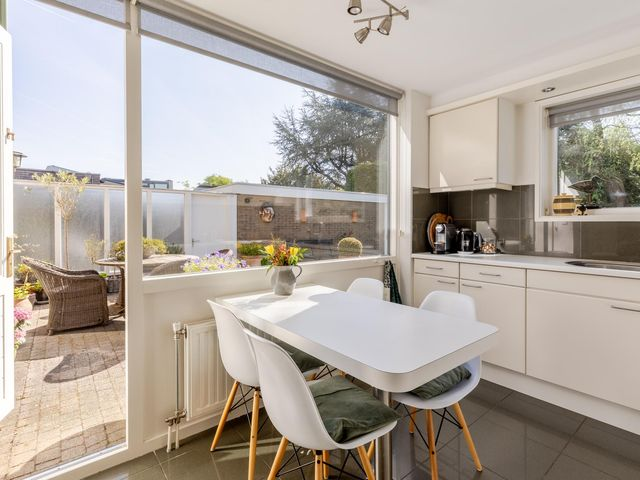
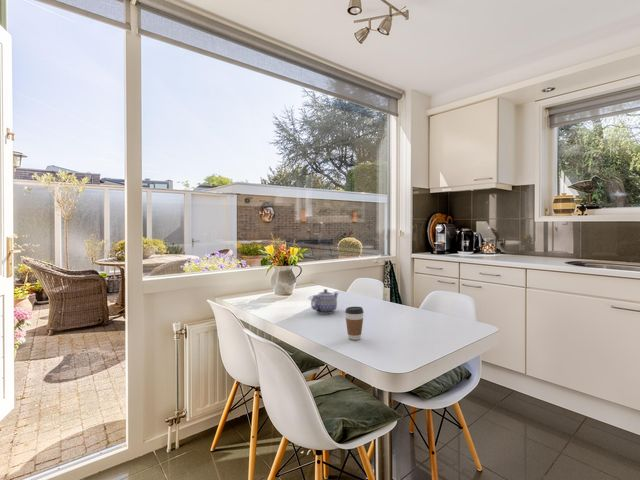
+ coffee cup (354, 322)
+ teapot (325, 300)
